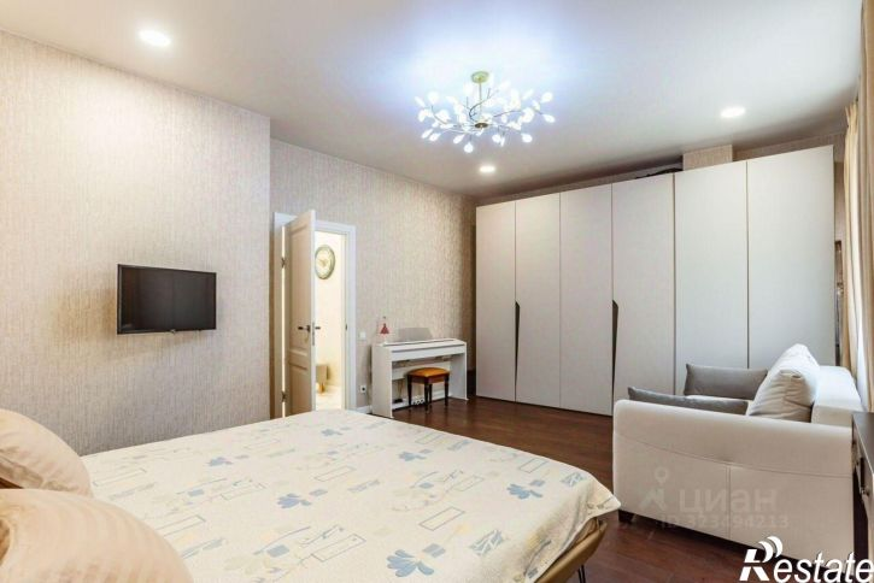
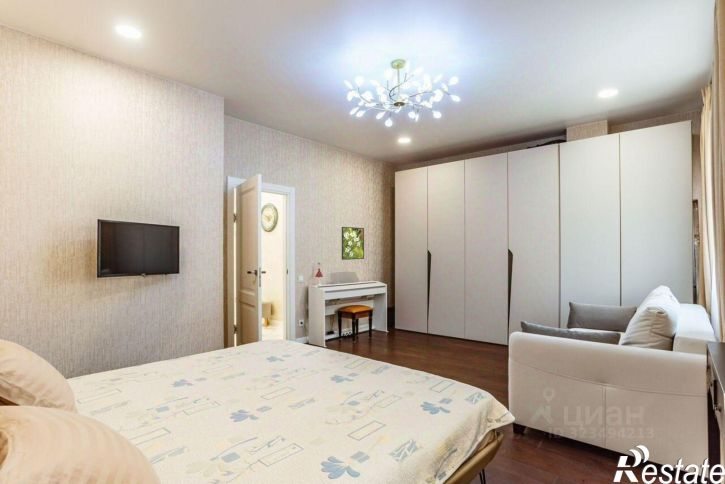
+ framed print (353, 243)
